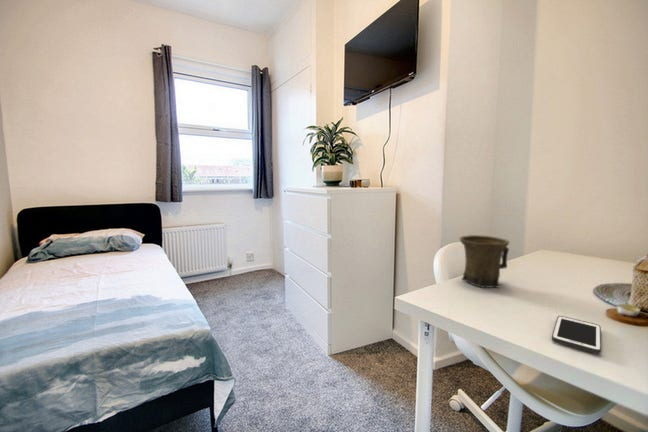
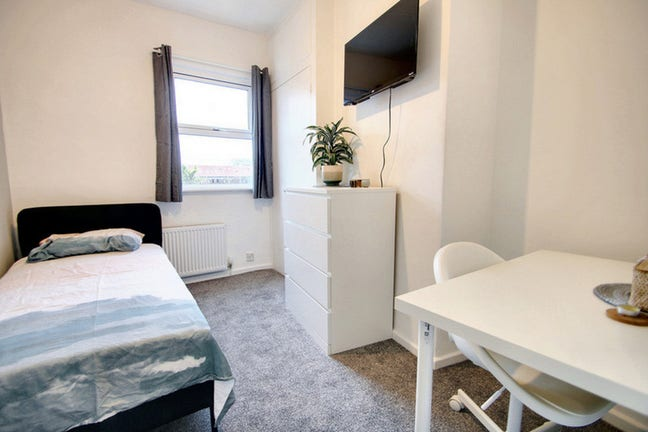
- mug (482, 260)
- cell phone (576, 332)
